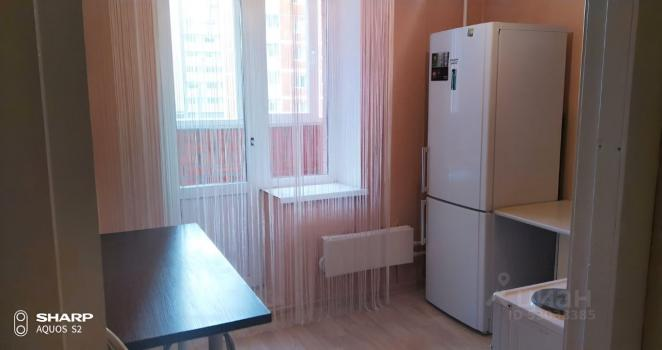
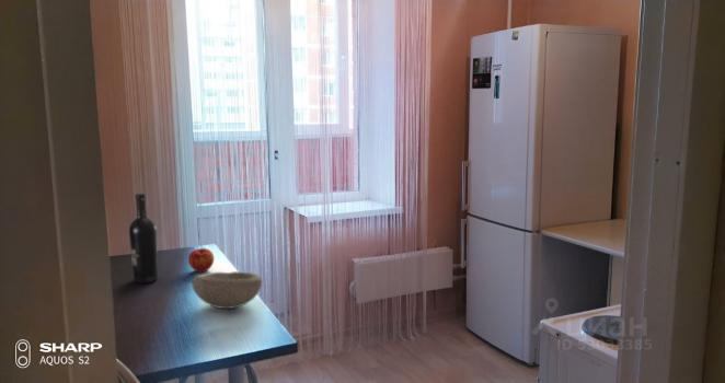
+ bowl (228, 288)
+ wine bottle (142, 236)
+ apple (200, 259)
